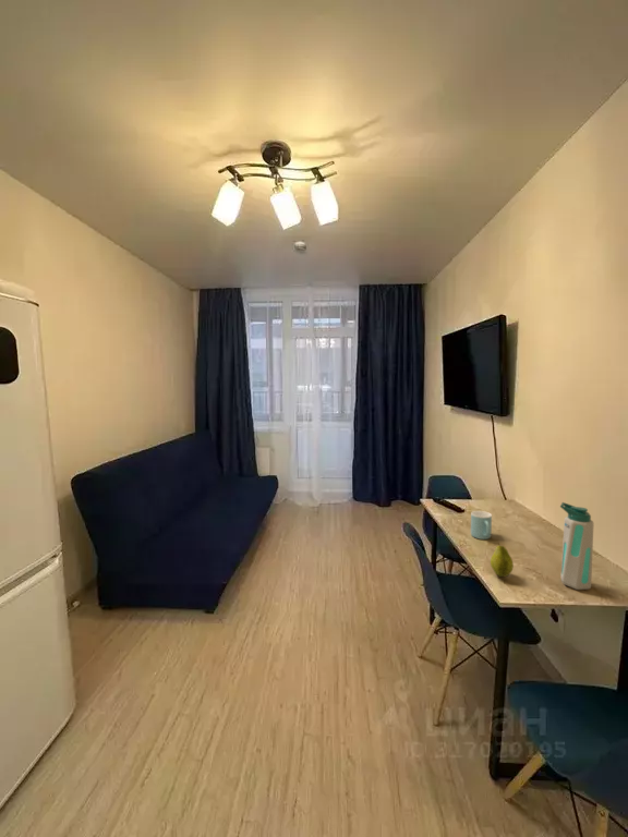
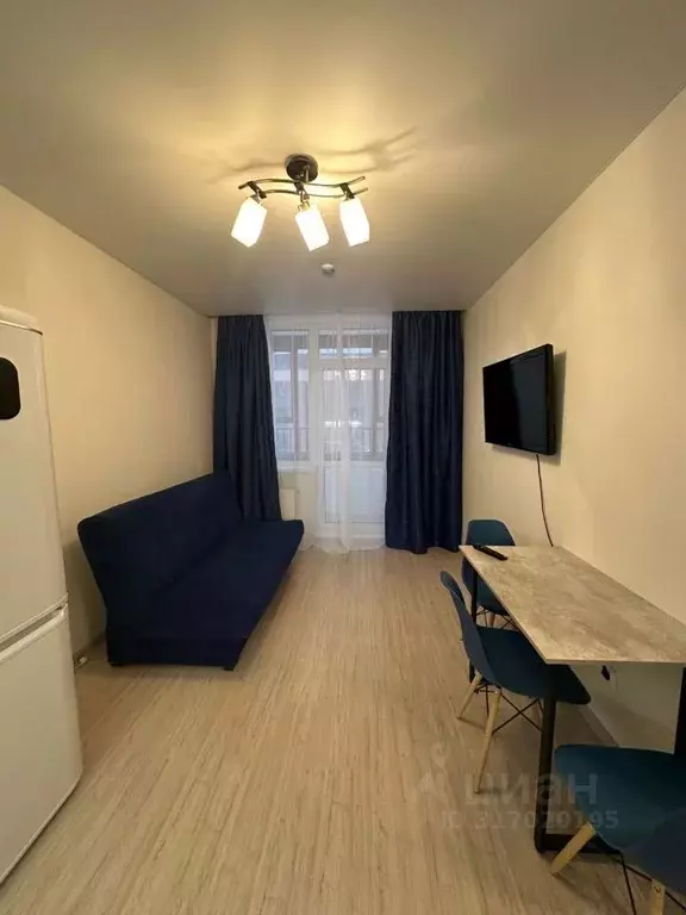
- fruit (500, 559)
- mug (482, 525)
- water bottle (575, 545)
